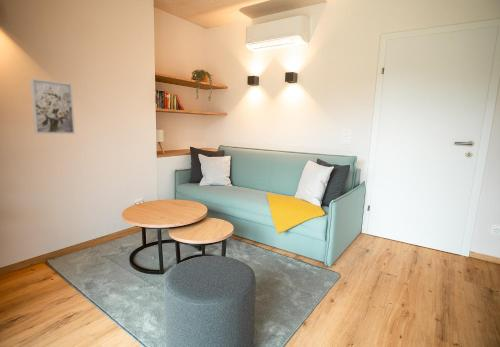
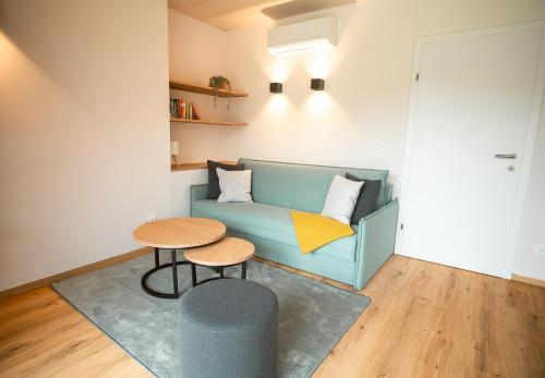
- wall art (53, 107)
